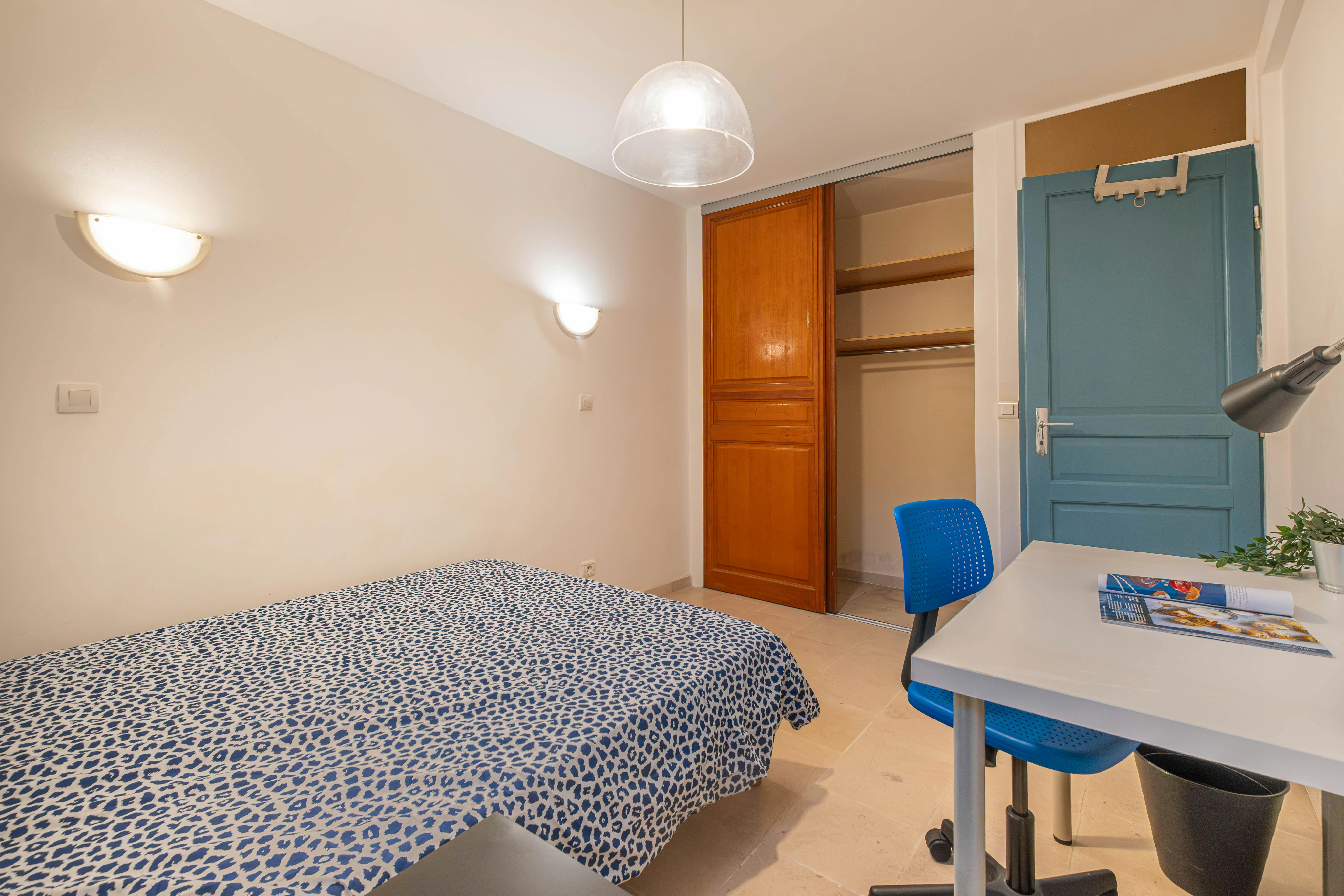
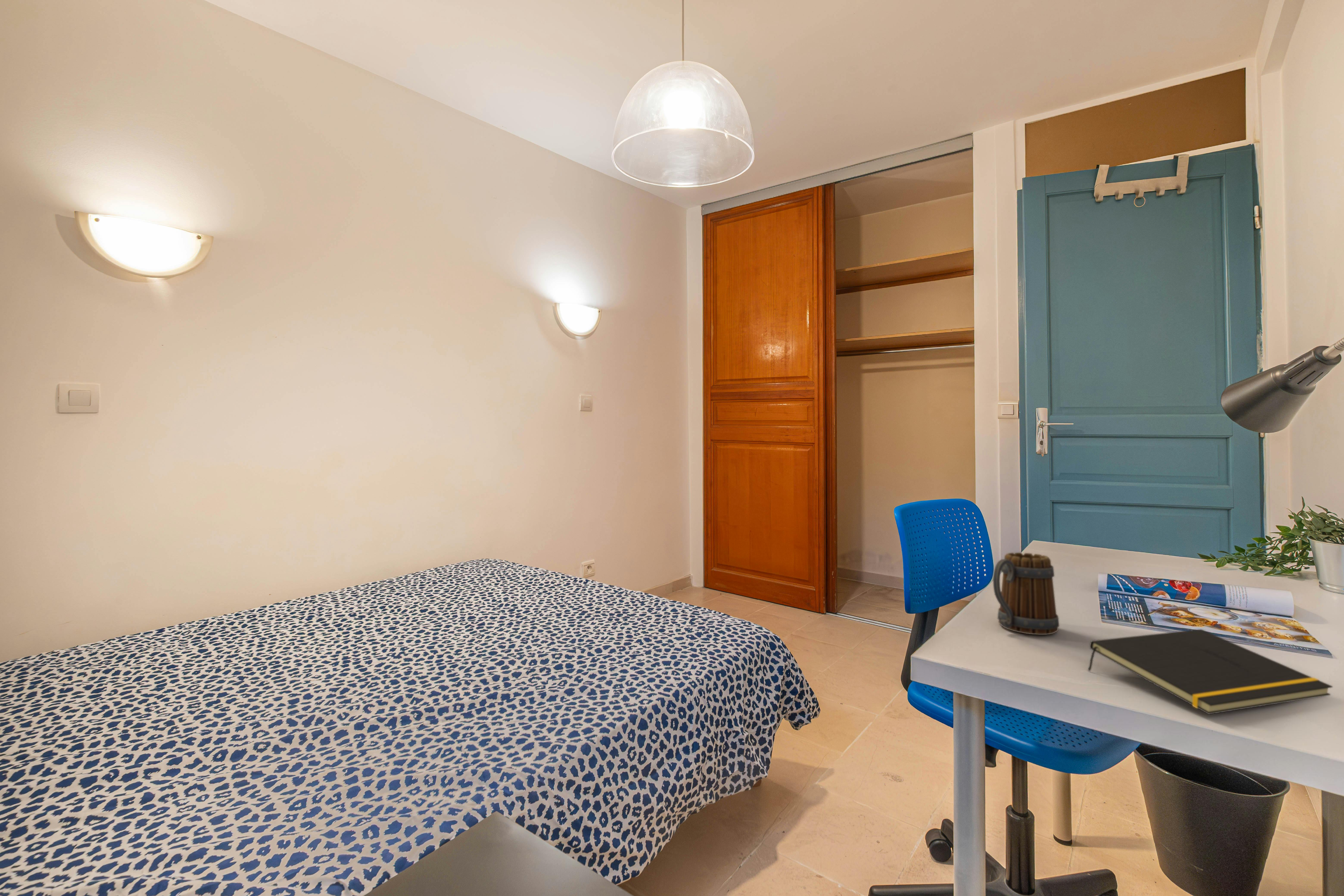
+ notepad (1204, 666)
+ mug (1020, 593)
